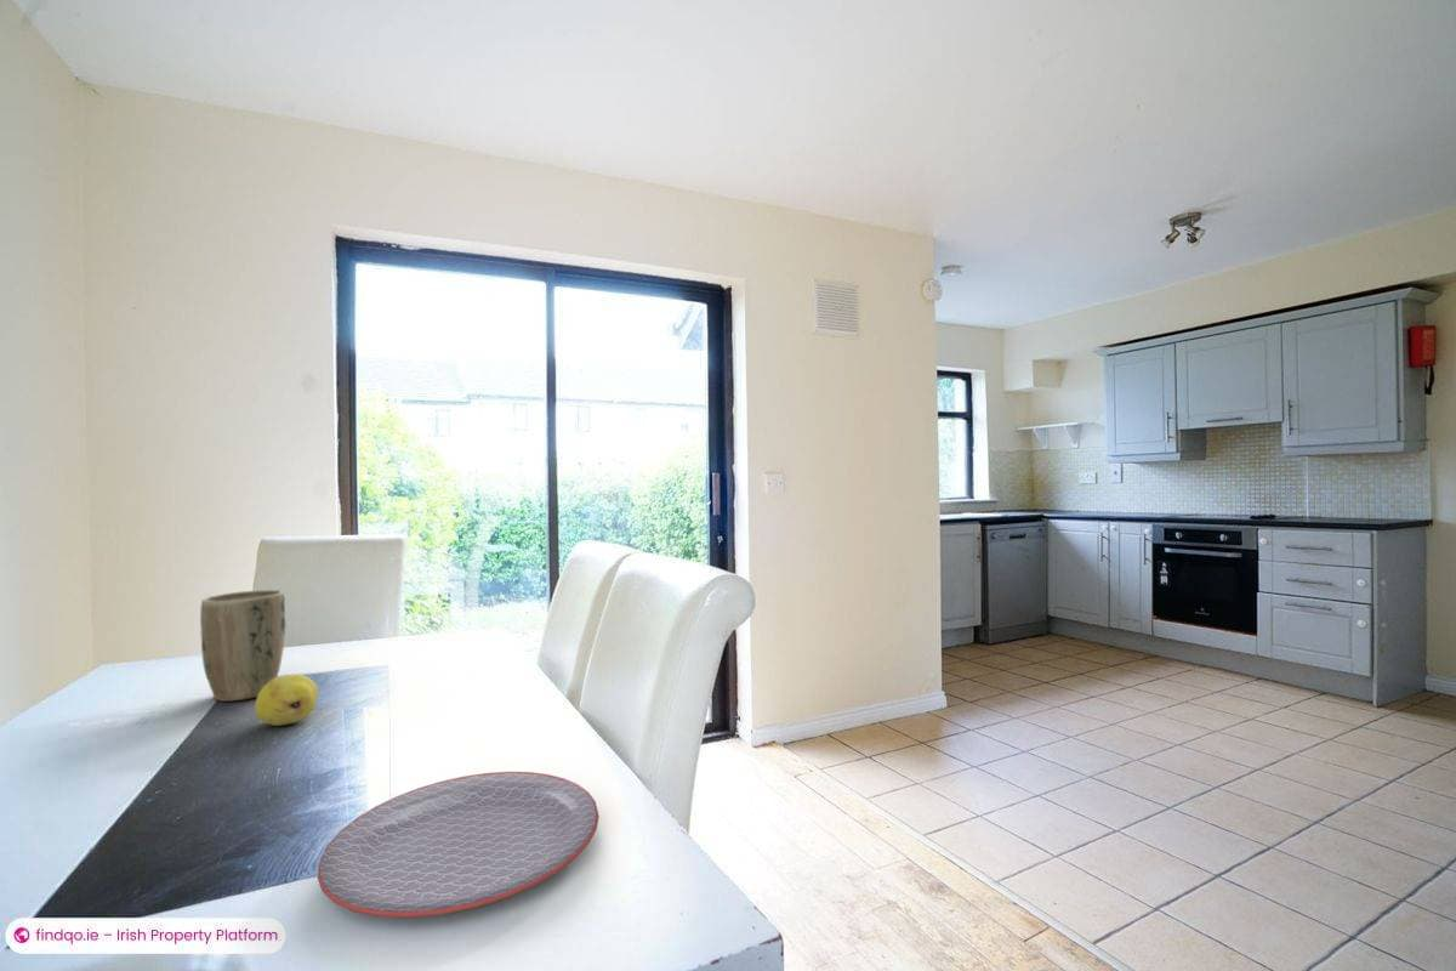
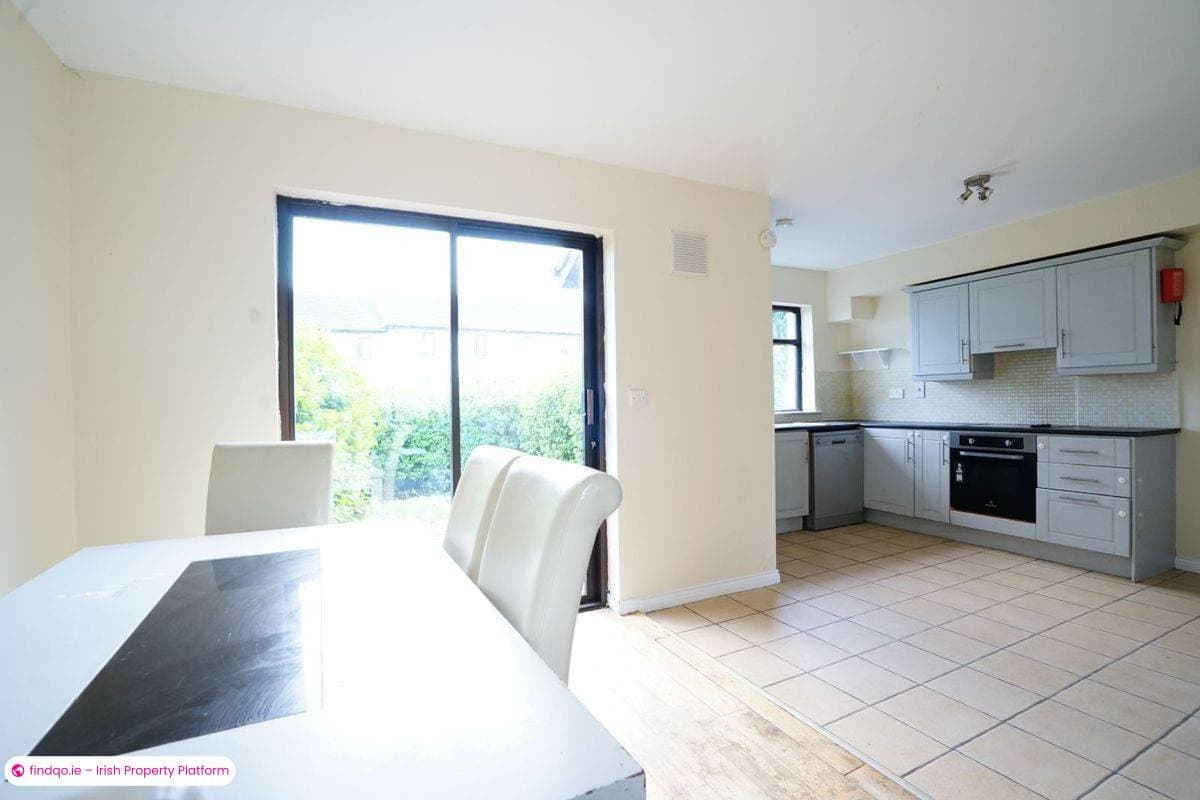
- fruit (288, 699)
- plant pot (244, 643)
- plate (468, 837)
